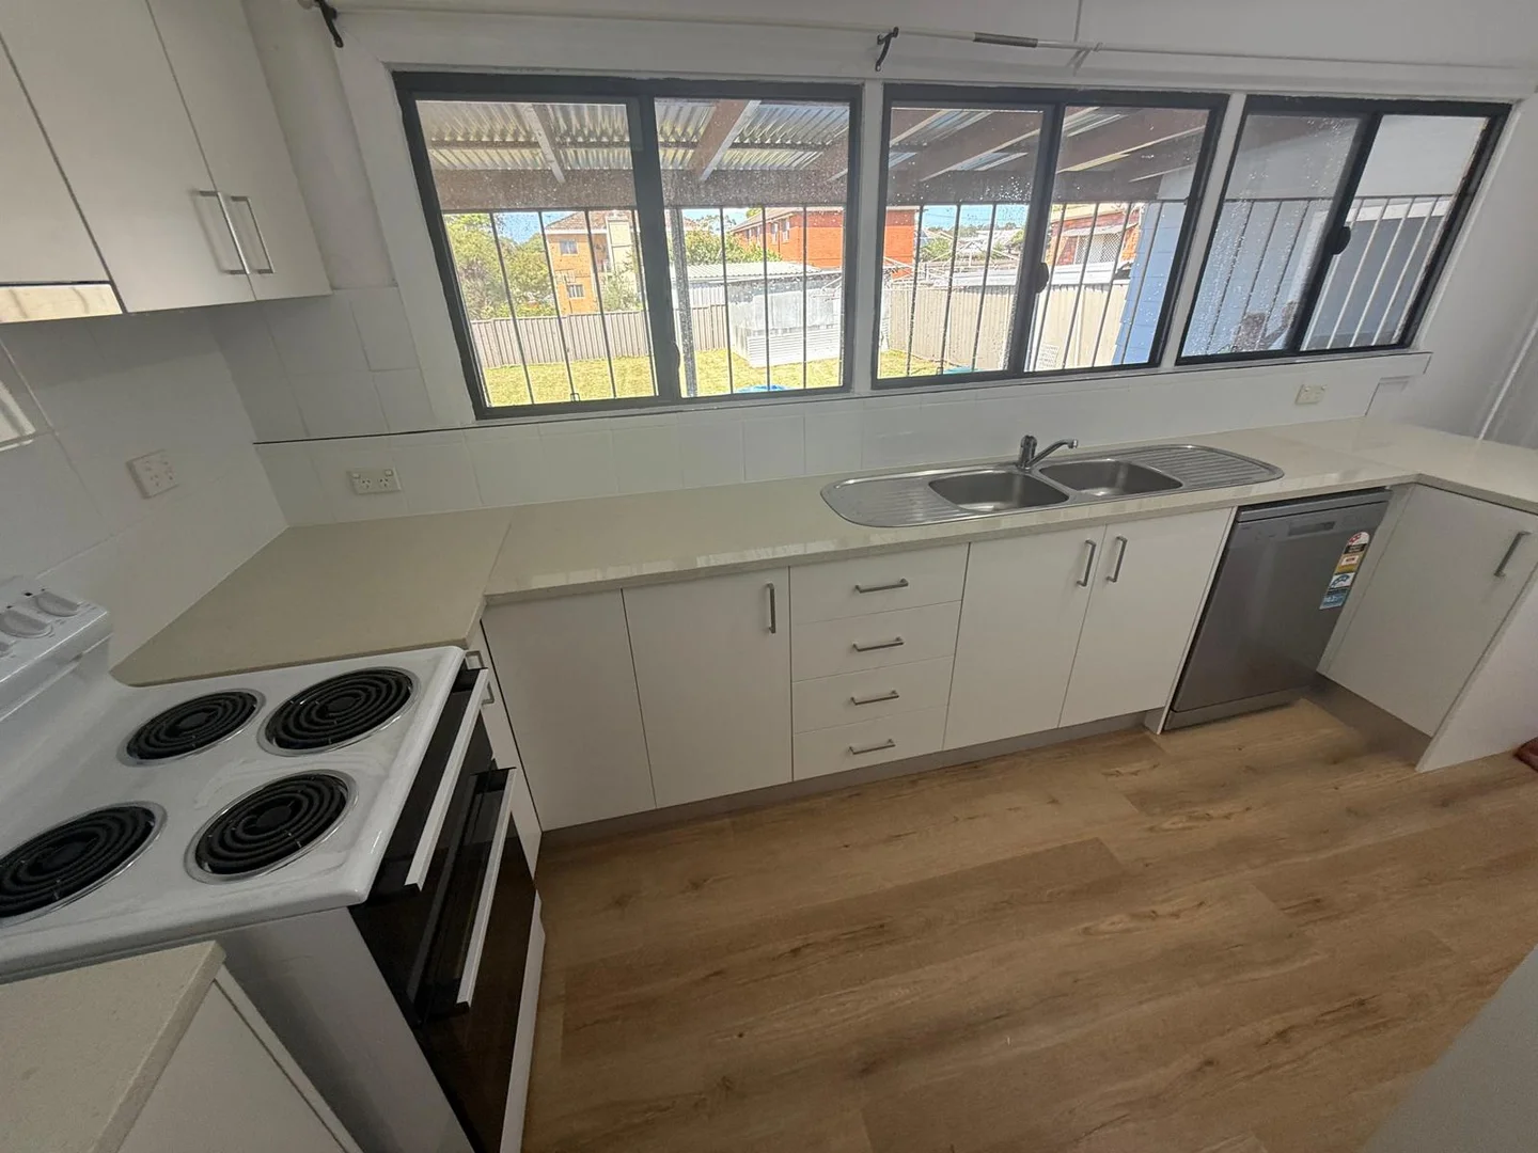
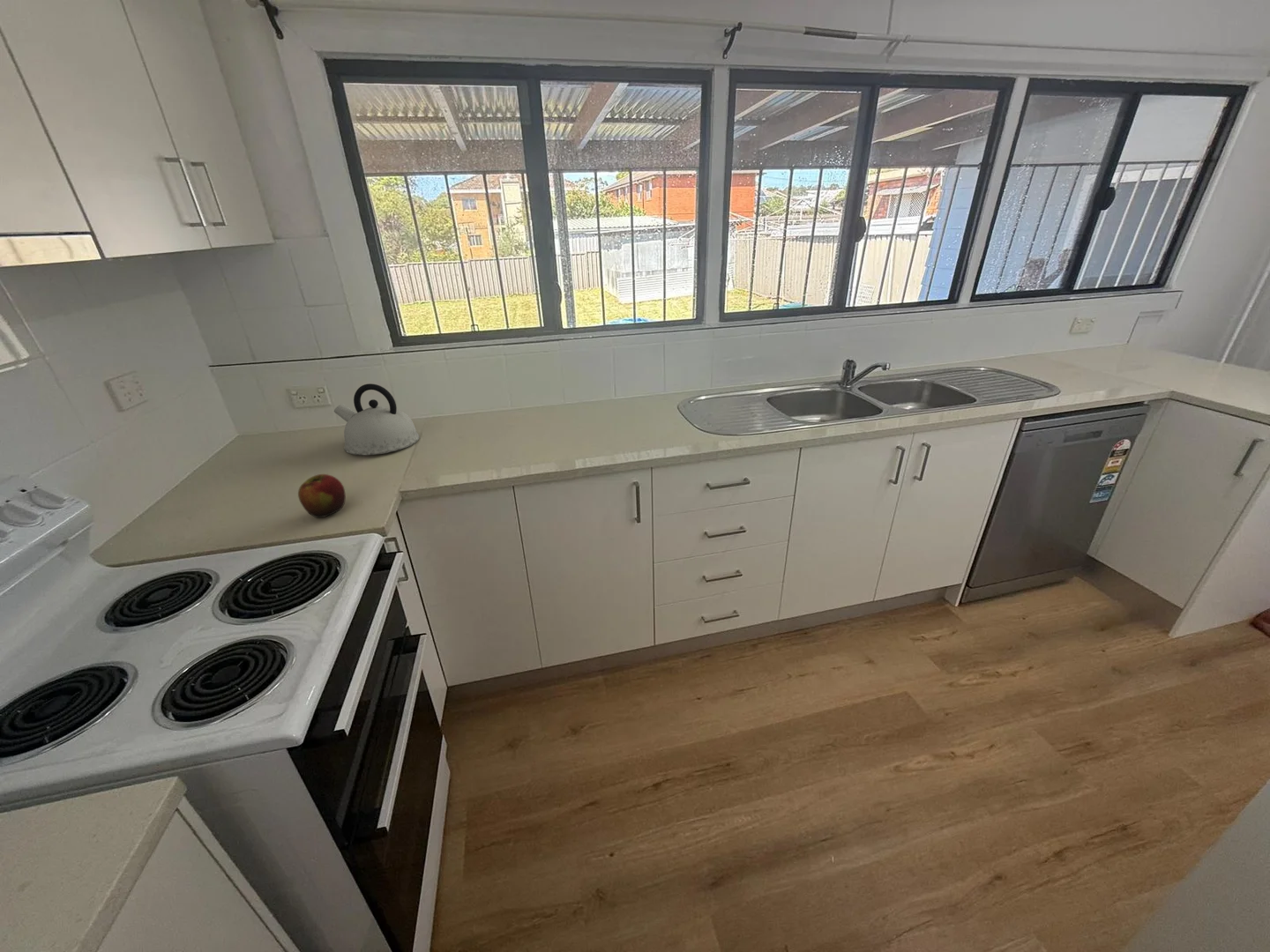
+ kettle (372, 413)
+ apple (323, 495)
